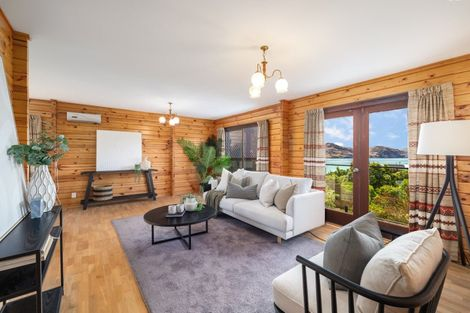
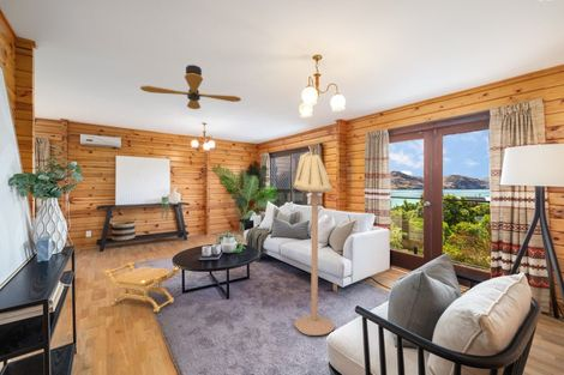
+ ceiling fan (193, 83)
+ floor lamp (313, 236)
+ stool (143, 285)
